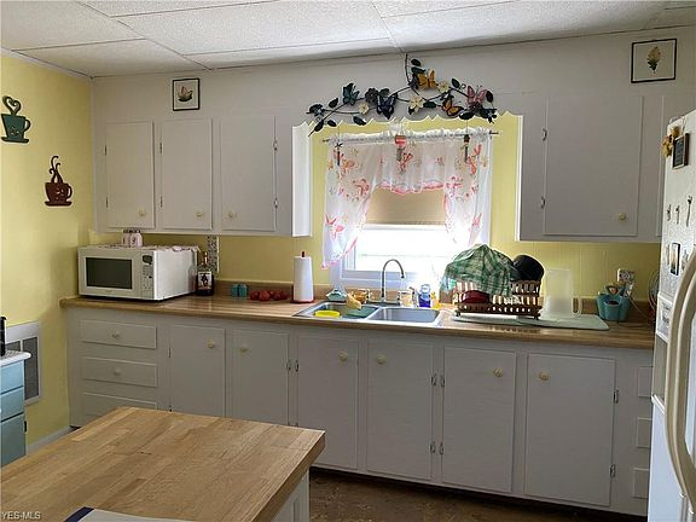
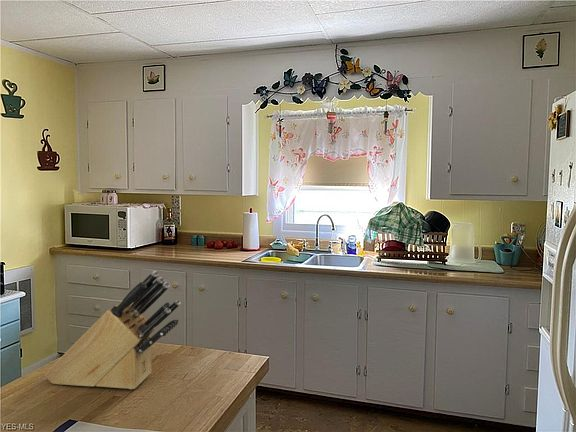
+ knife block (114, 326)
